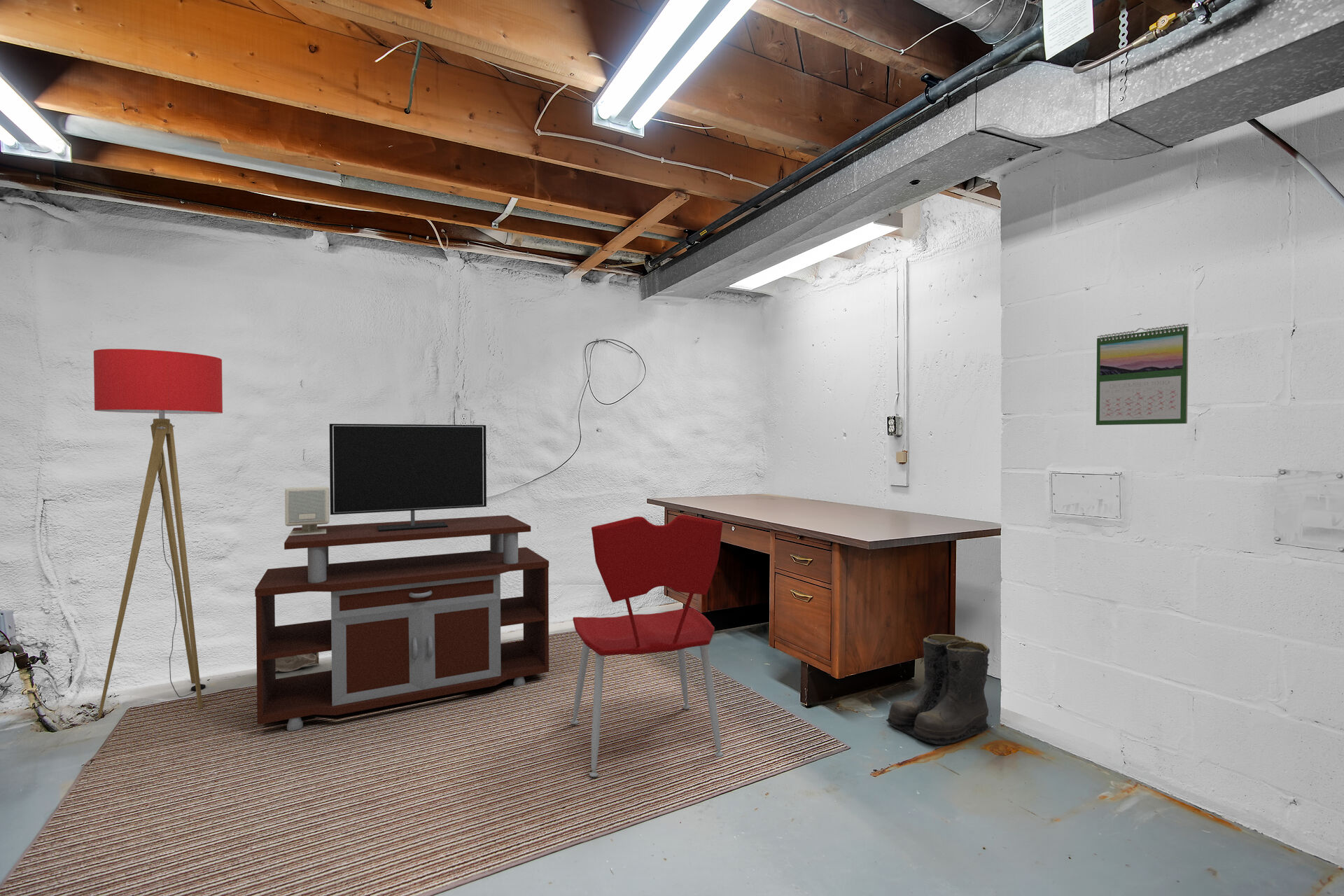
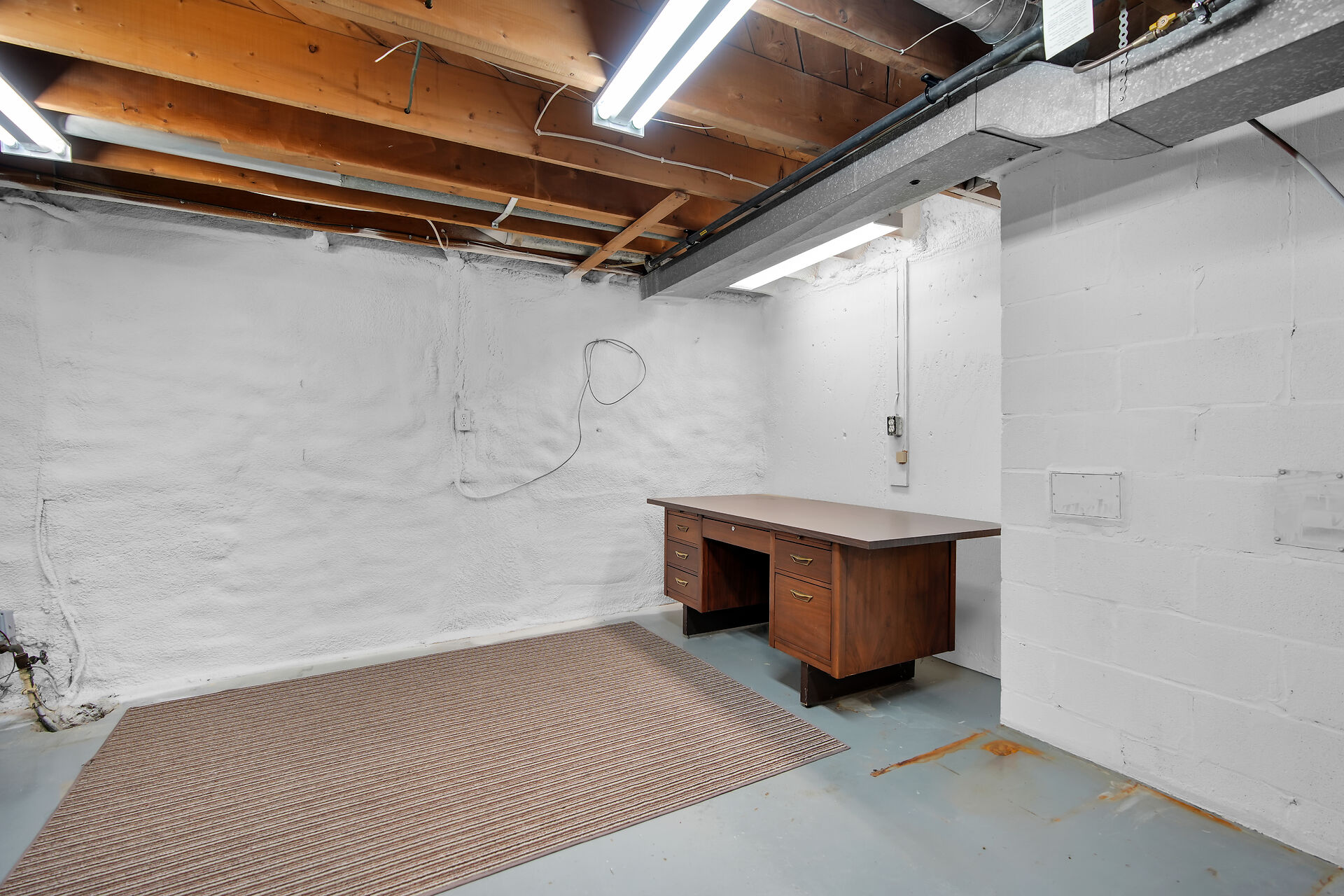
- boots (939, 685)
- floor lamp (162, 530)
- calendar (1140, 376)
- tv stand (412, 557)
- chair (645, 624)
- speaker (308, 509)
- bag (289, 659)
